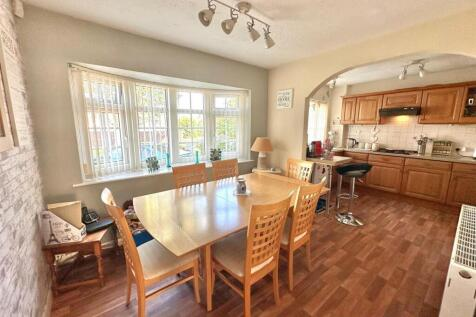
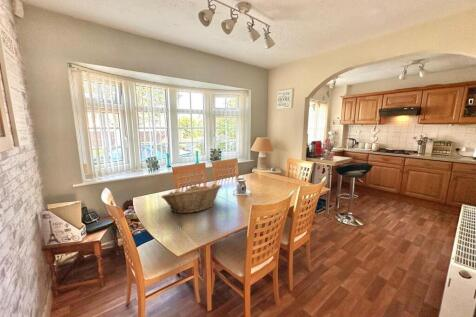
+ fruit basket (193, 195)
